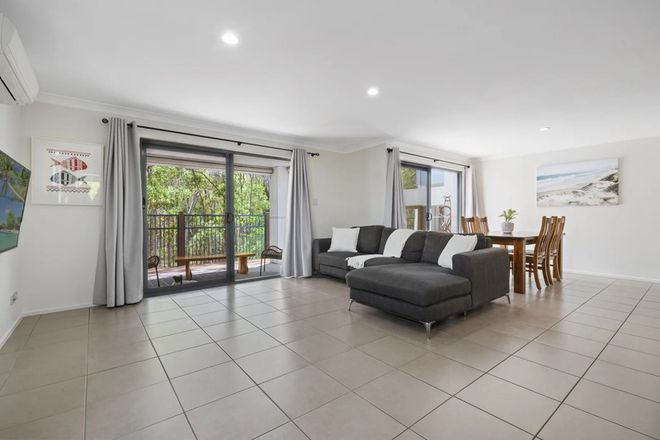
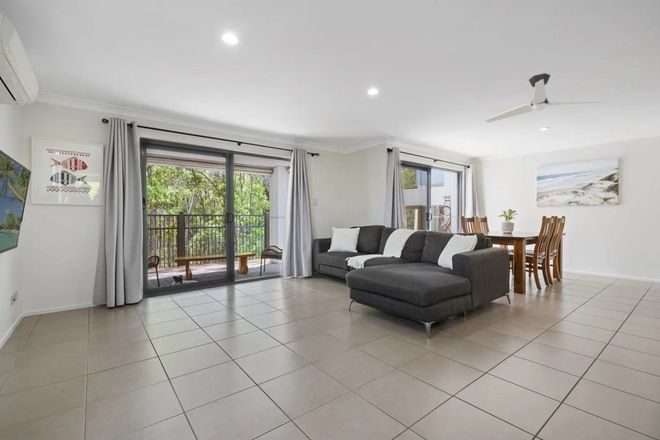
+ ceiling fan (539, 88)
